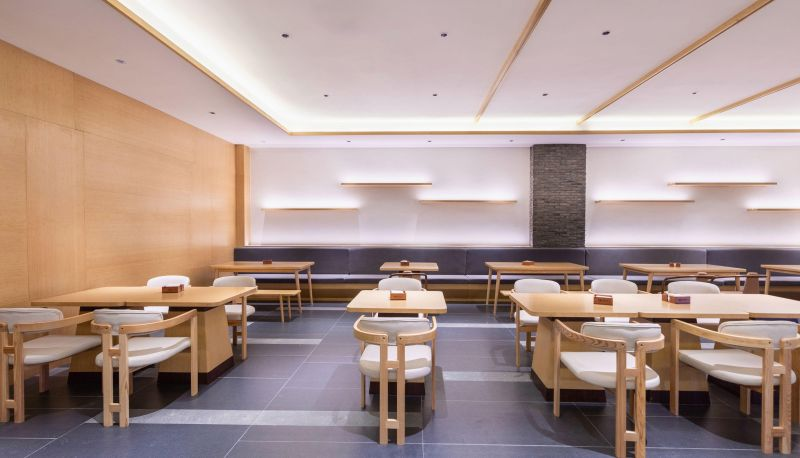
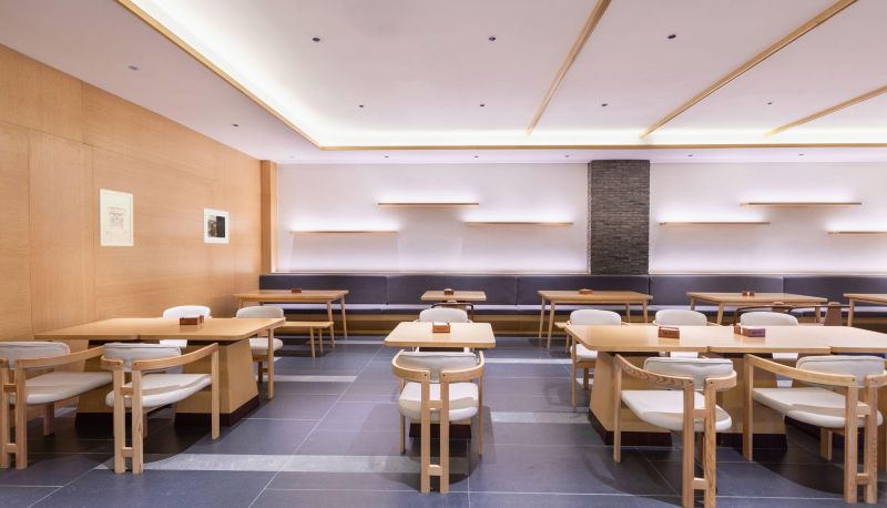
+ wall art (116, 219)
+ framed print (216, 226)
